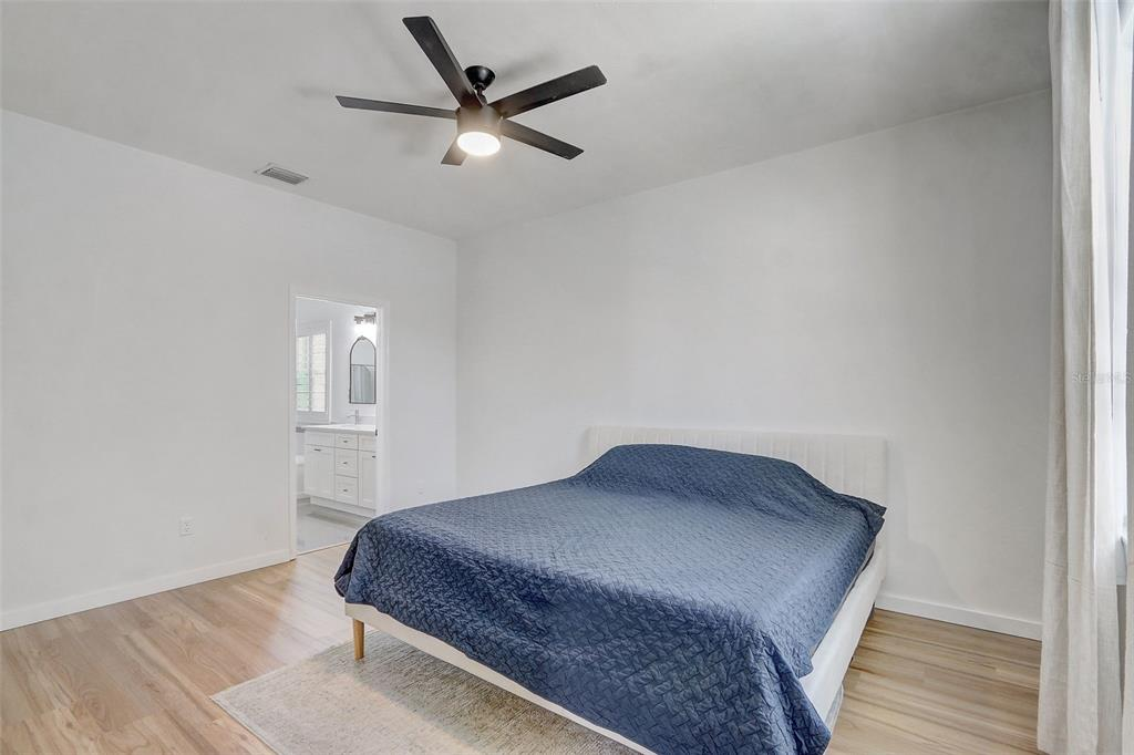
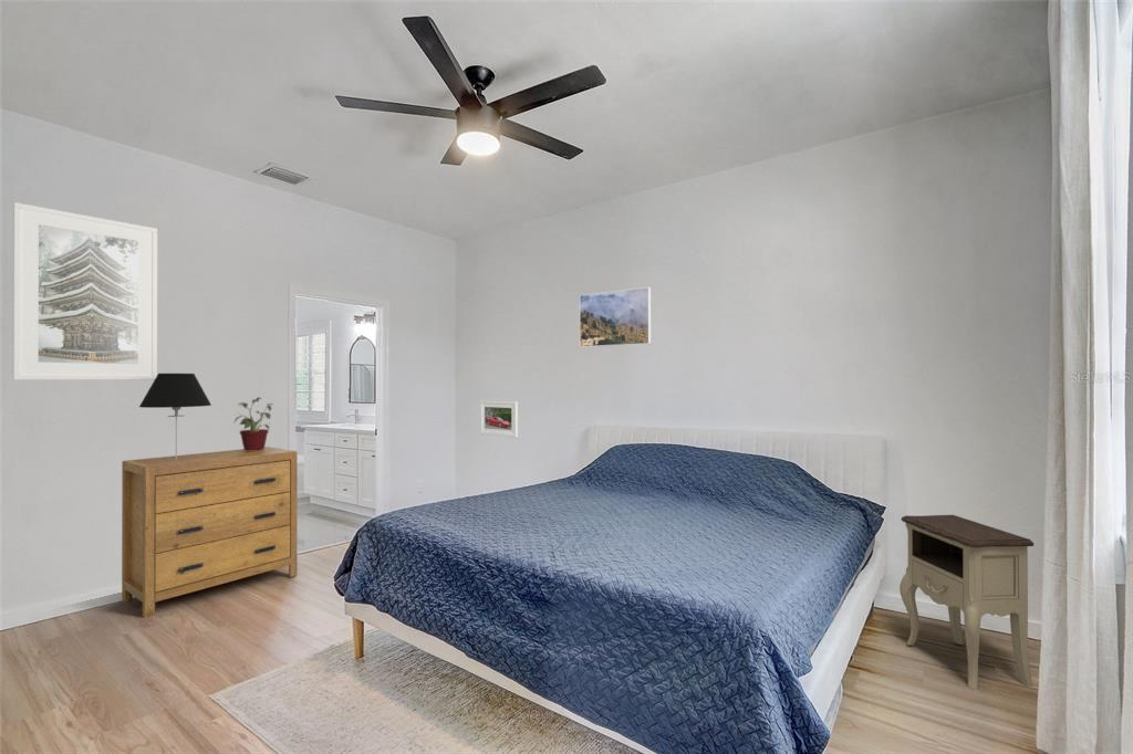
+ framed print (91, 297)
+ nightstand (962, 595)
+ potted plant (258, 422)
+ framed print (613, 318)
+ dresser (216, 522)
+ table lamp (176, 416)
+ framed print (498, 418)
